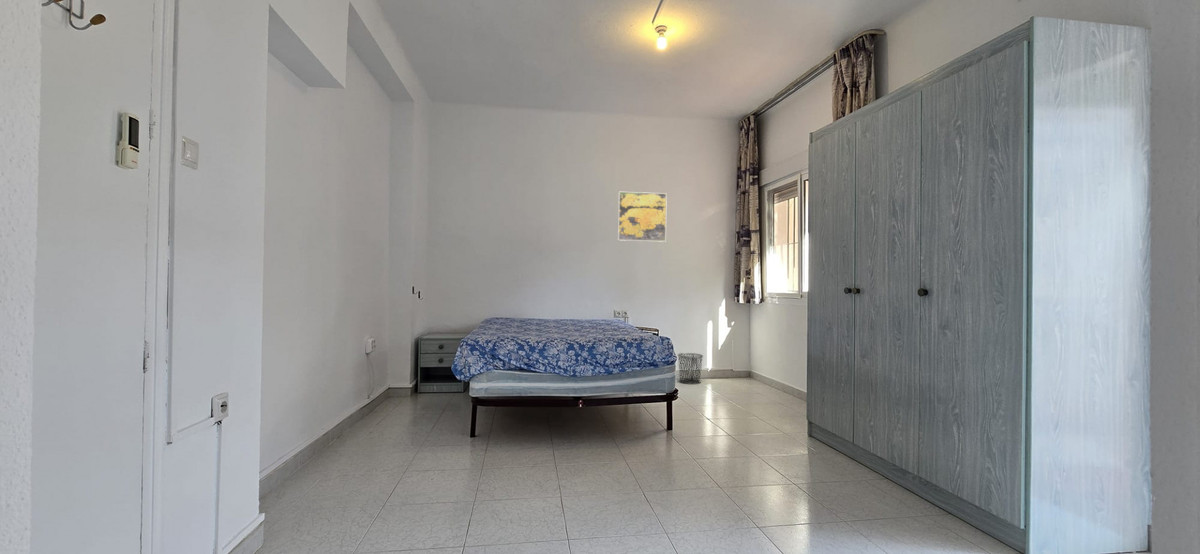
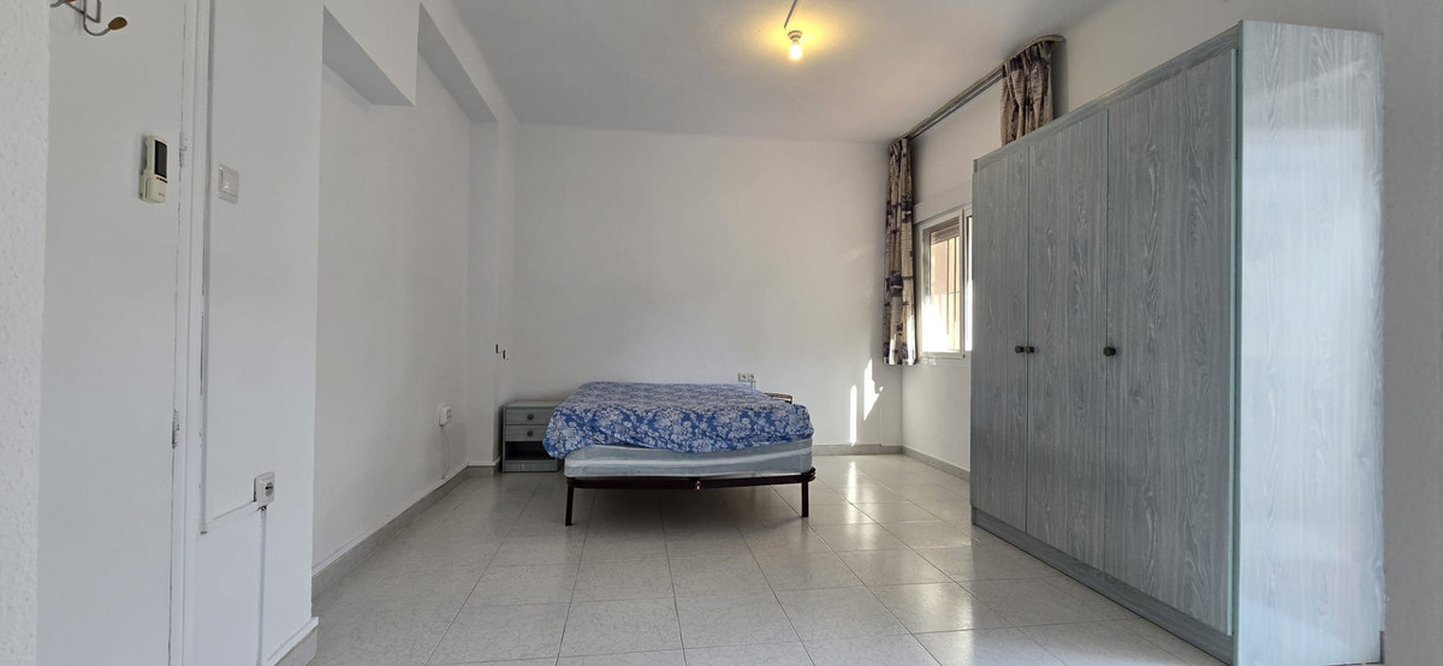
- waste bin (690, 368)
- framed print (642, 216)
